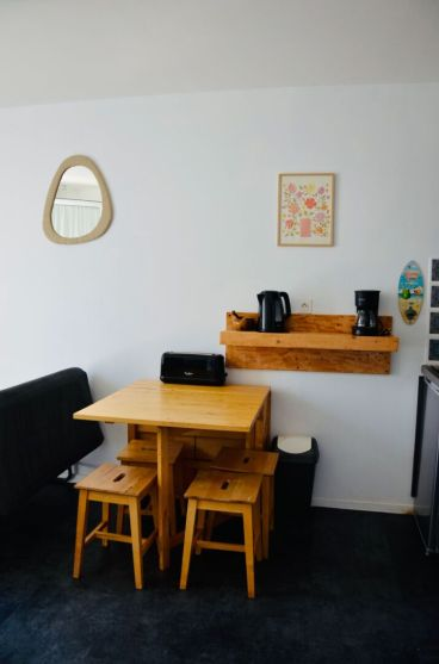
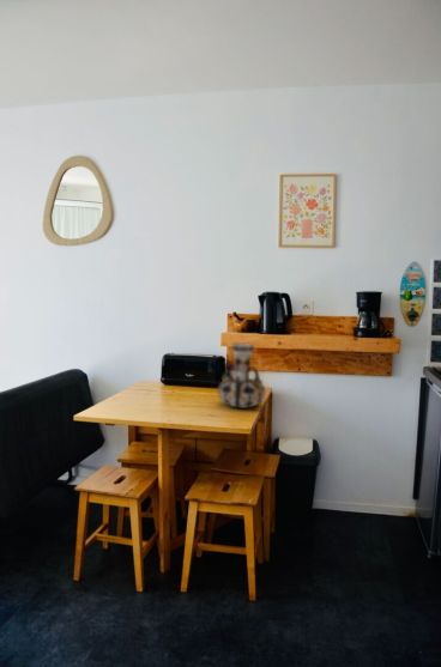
+ vase (241, 375)
